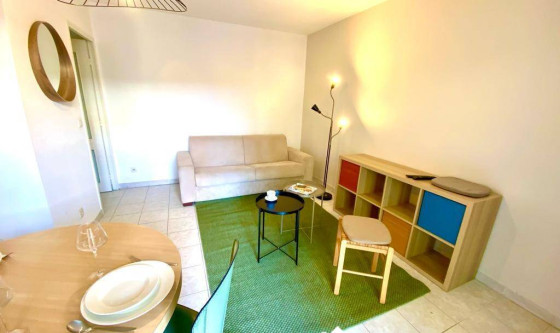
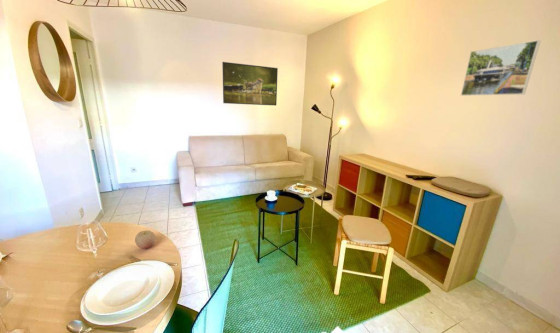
+ fruit (145, 239)
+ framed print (495, 71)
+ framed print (251, 85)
